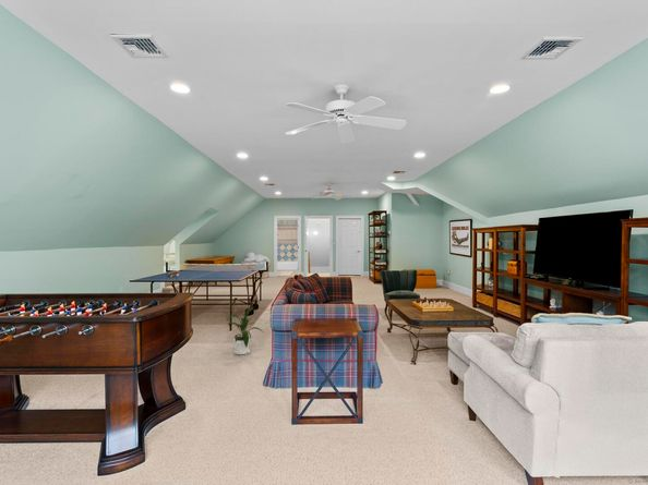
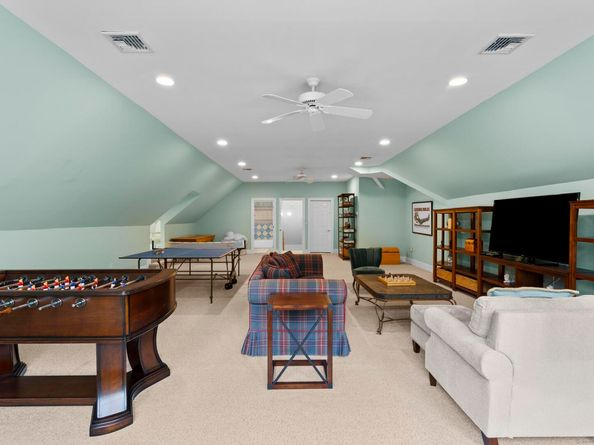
- house plant (243, 330)
